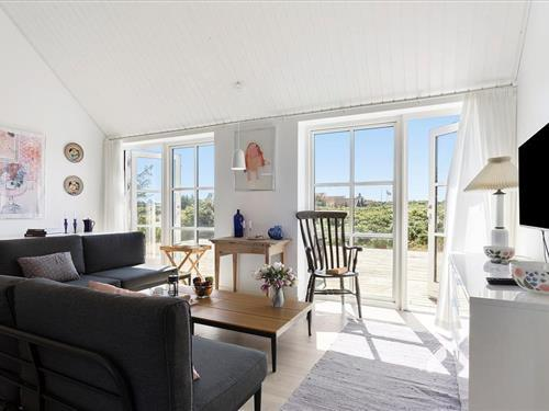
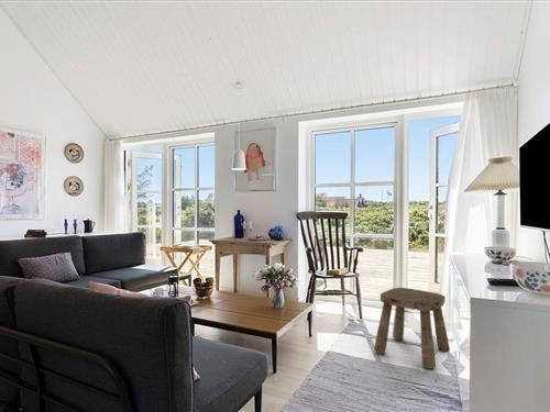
+ stool (404, 321)
